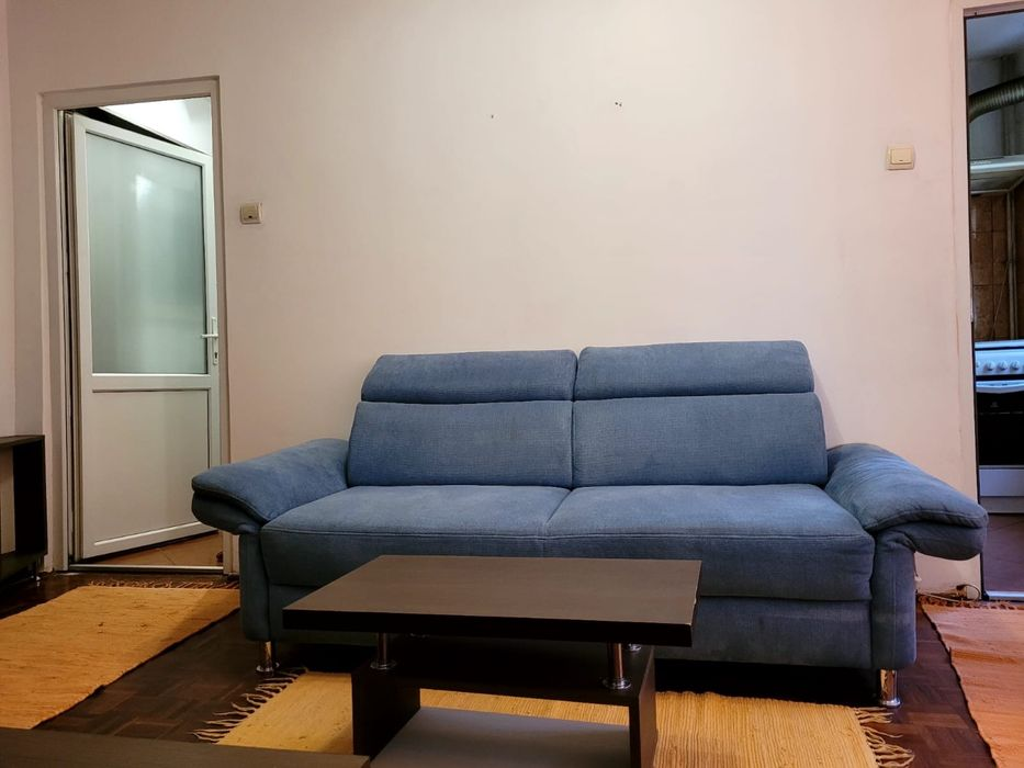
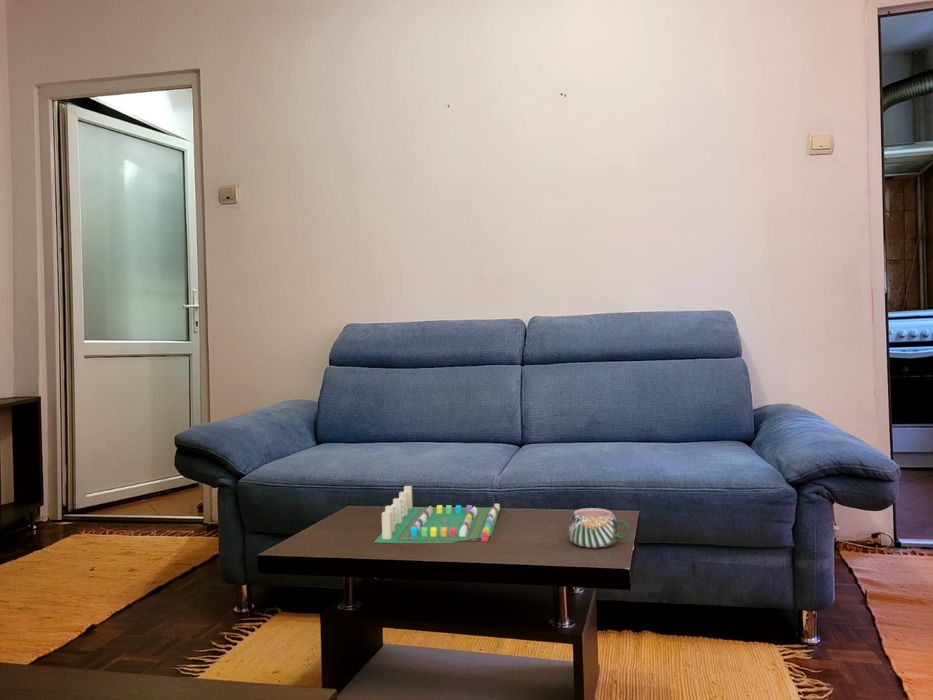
+ mug (599, 528)
+ board game (442, 511)
